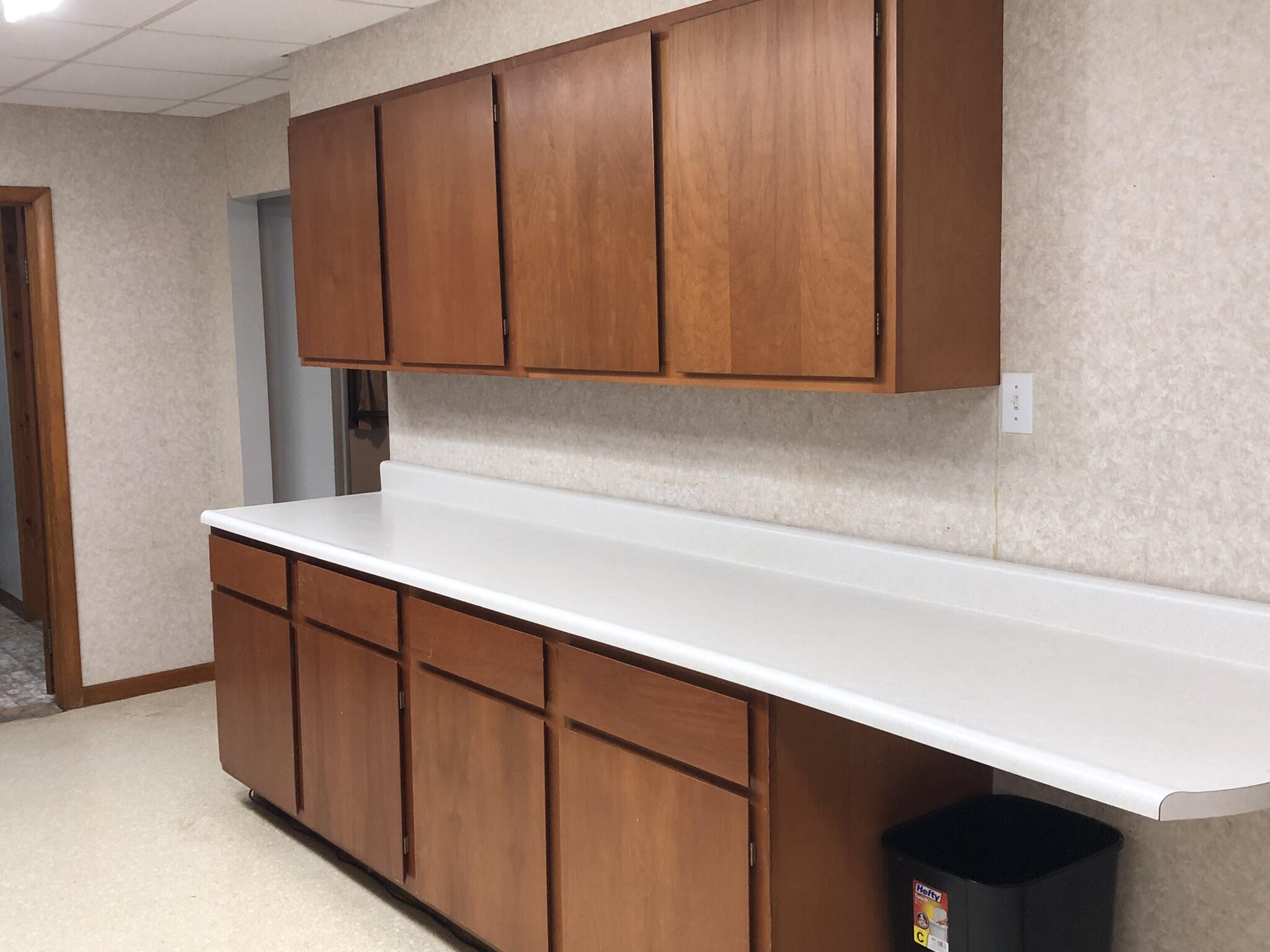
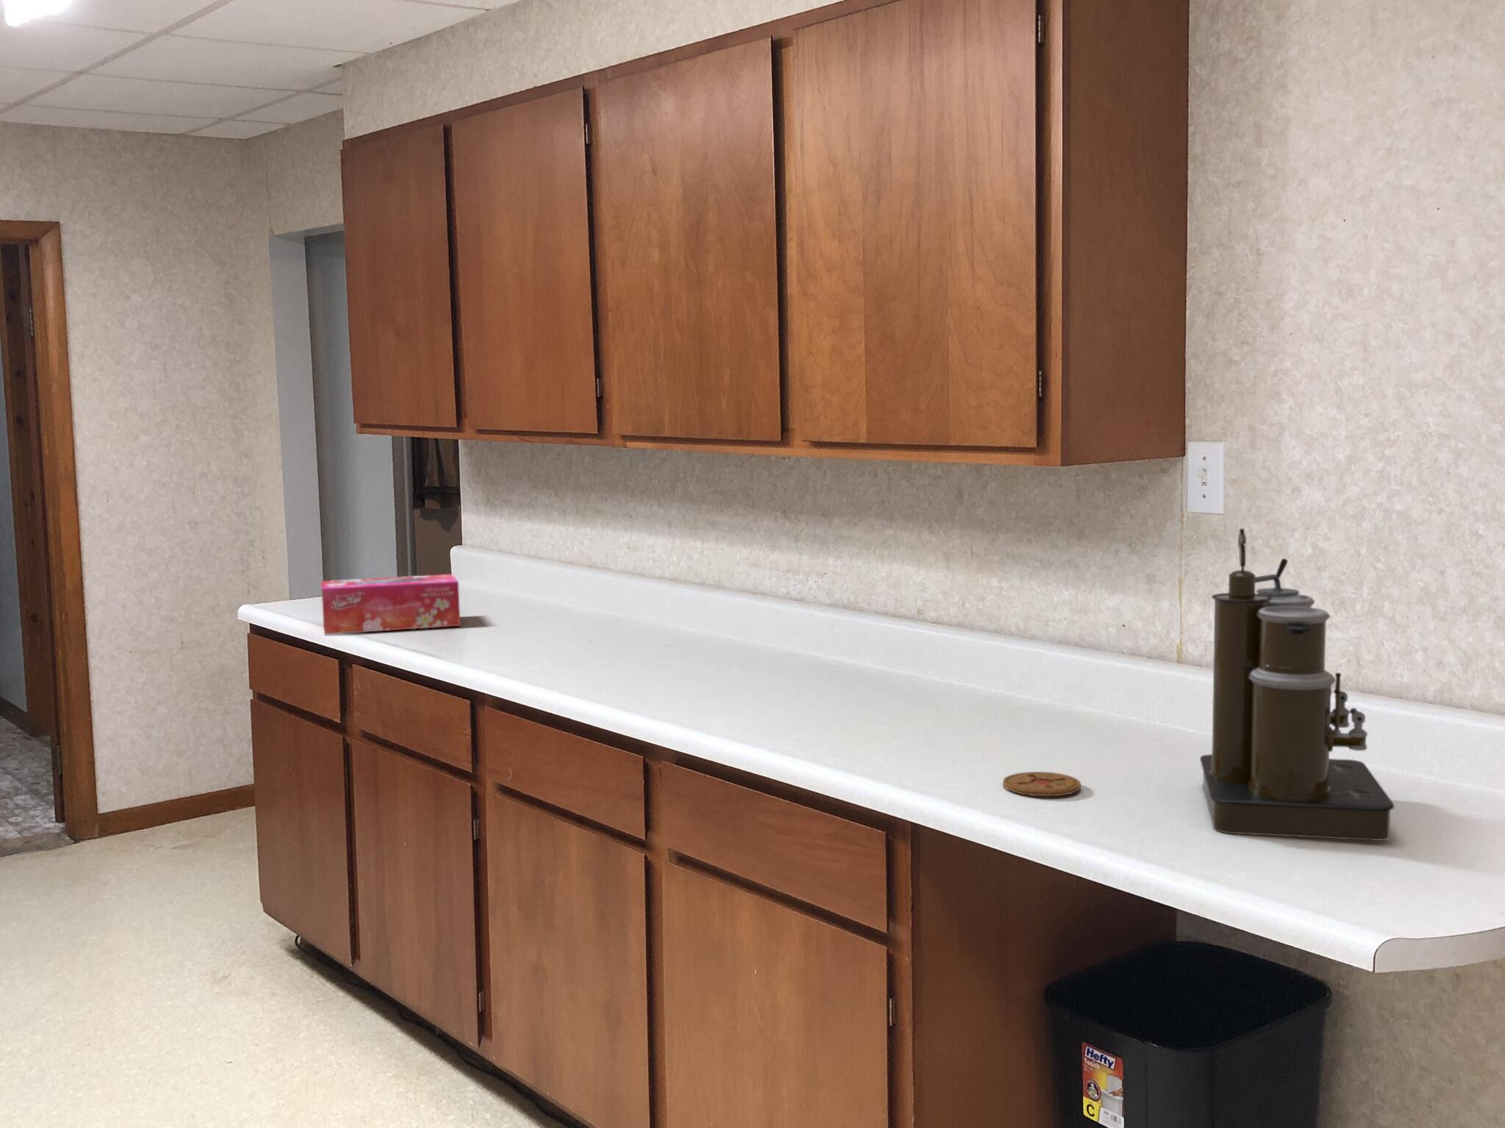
+ coffee maker (1293, 671)
+ tissue box (390, 603)
+ coaster (1042, 783)
